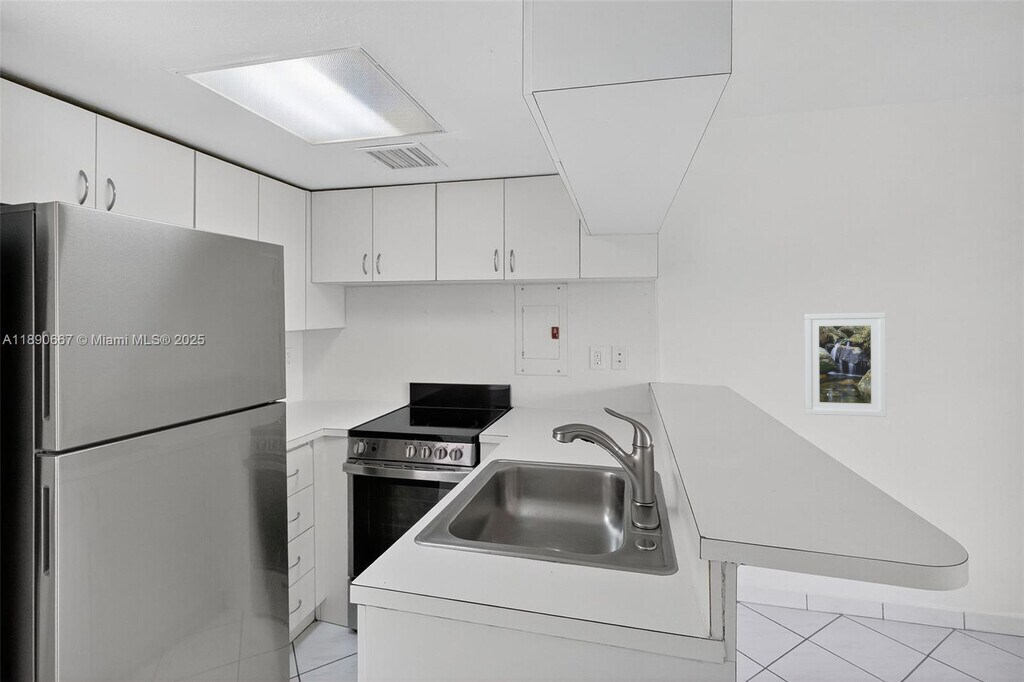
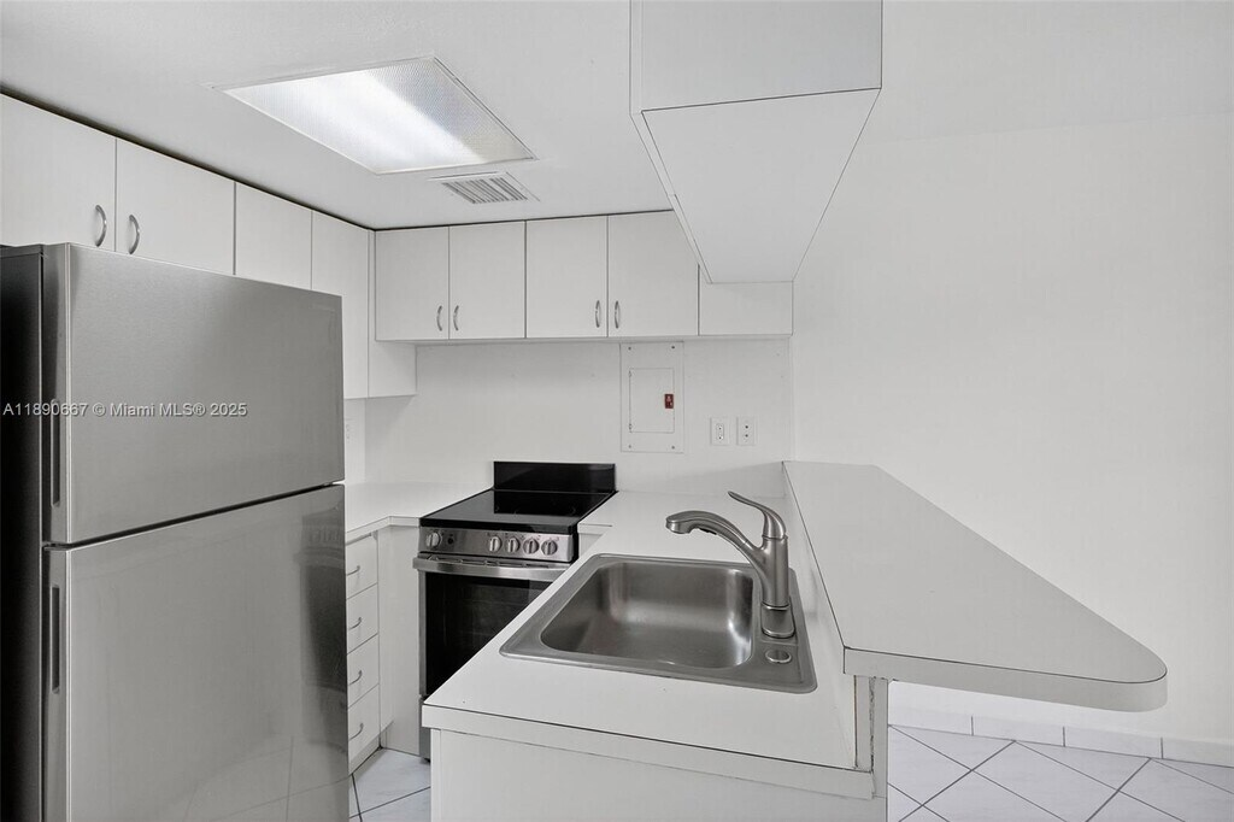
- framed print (844, 364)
